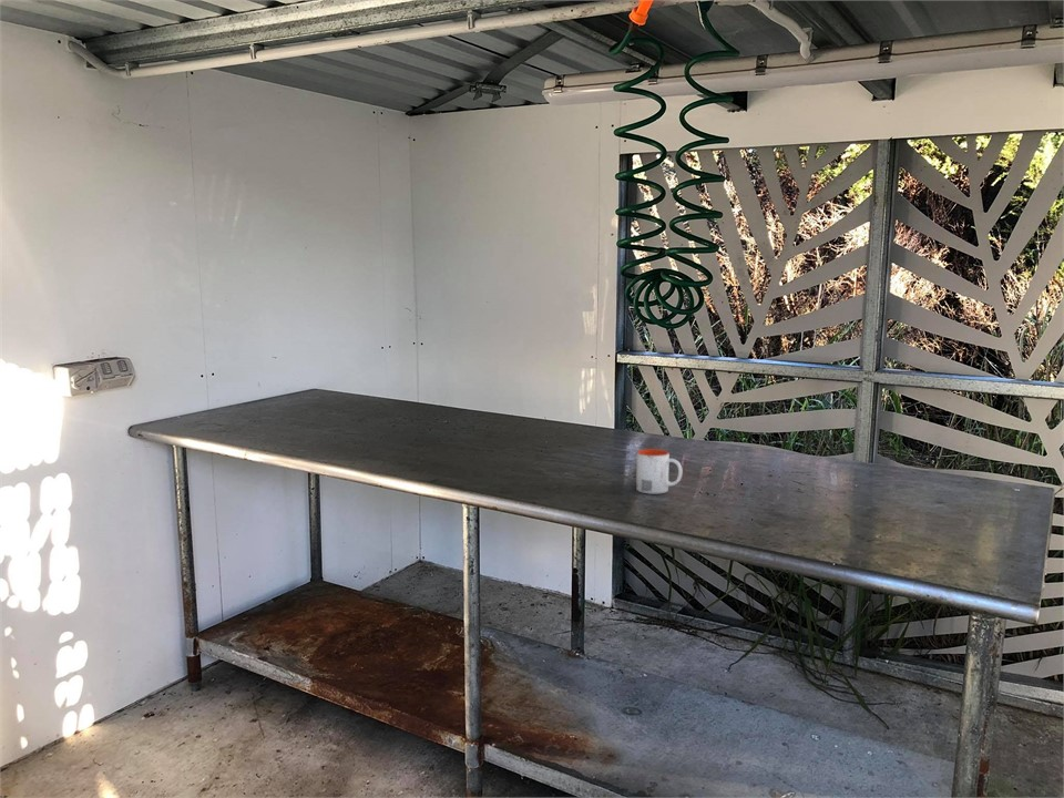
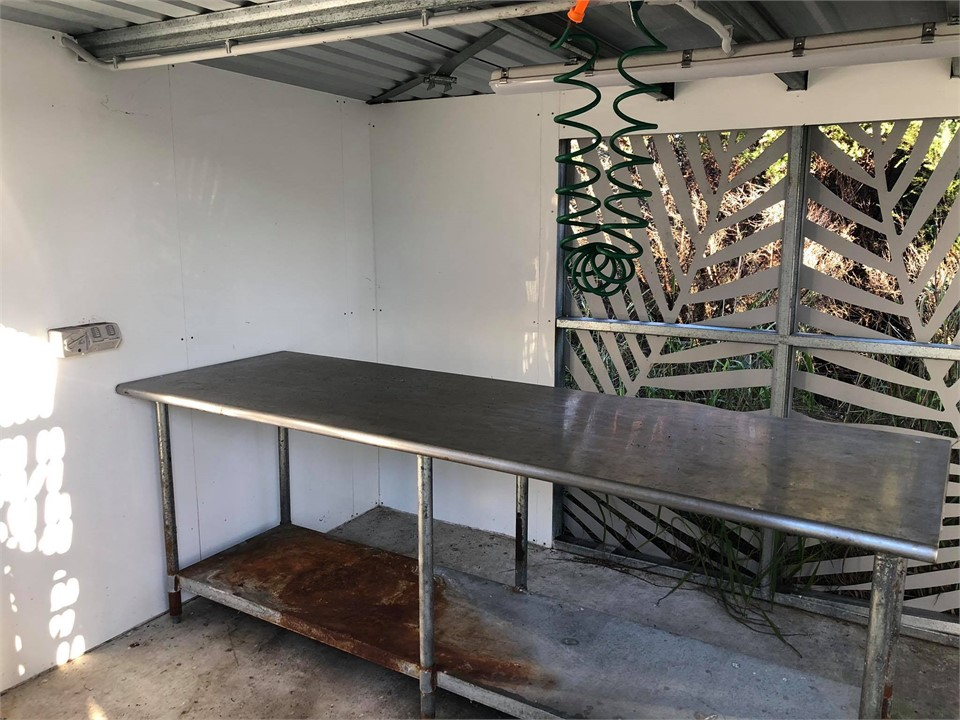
- mug (658, 471)
